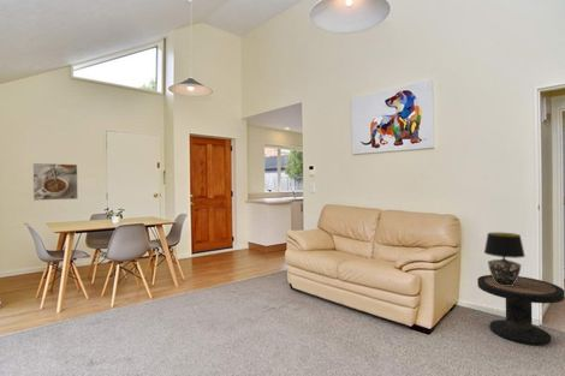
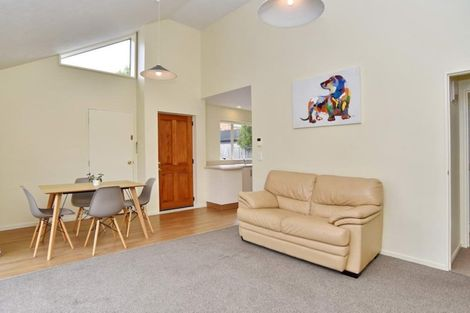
- table lamp (504, 258)
- side table (518, 309)
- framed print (55, 181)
